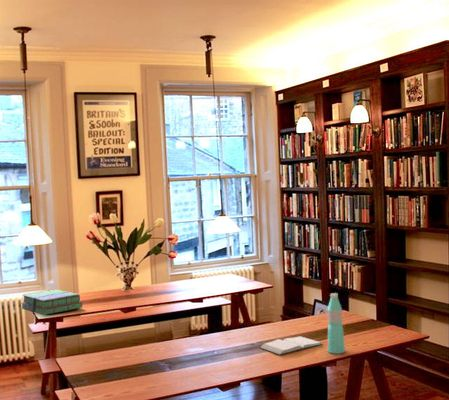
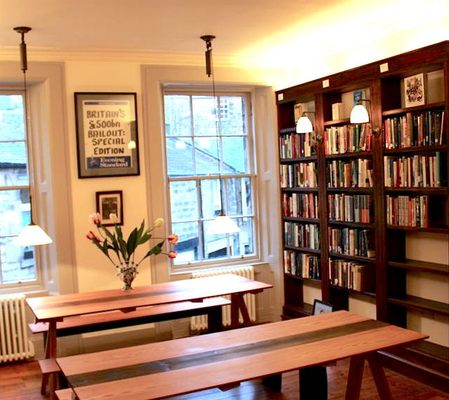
- book (291, 343)
- stack of books (51, 301)
- water bottle (335, 322)
